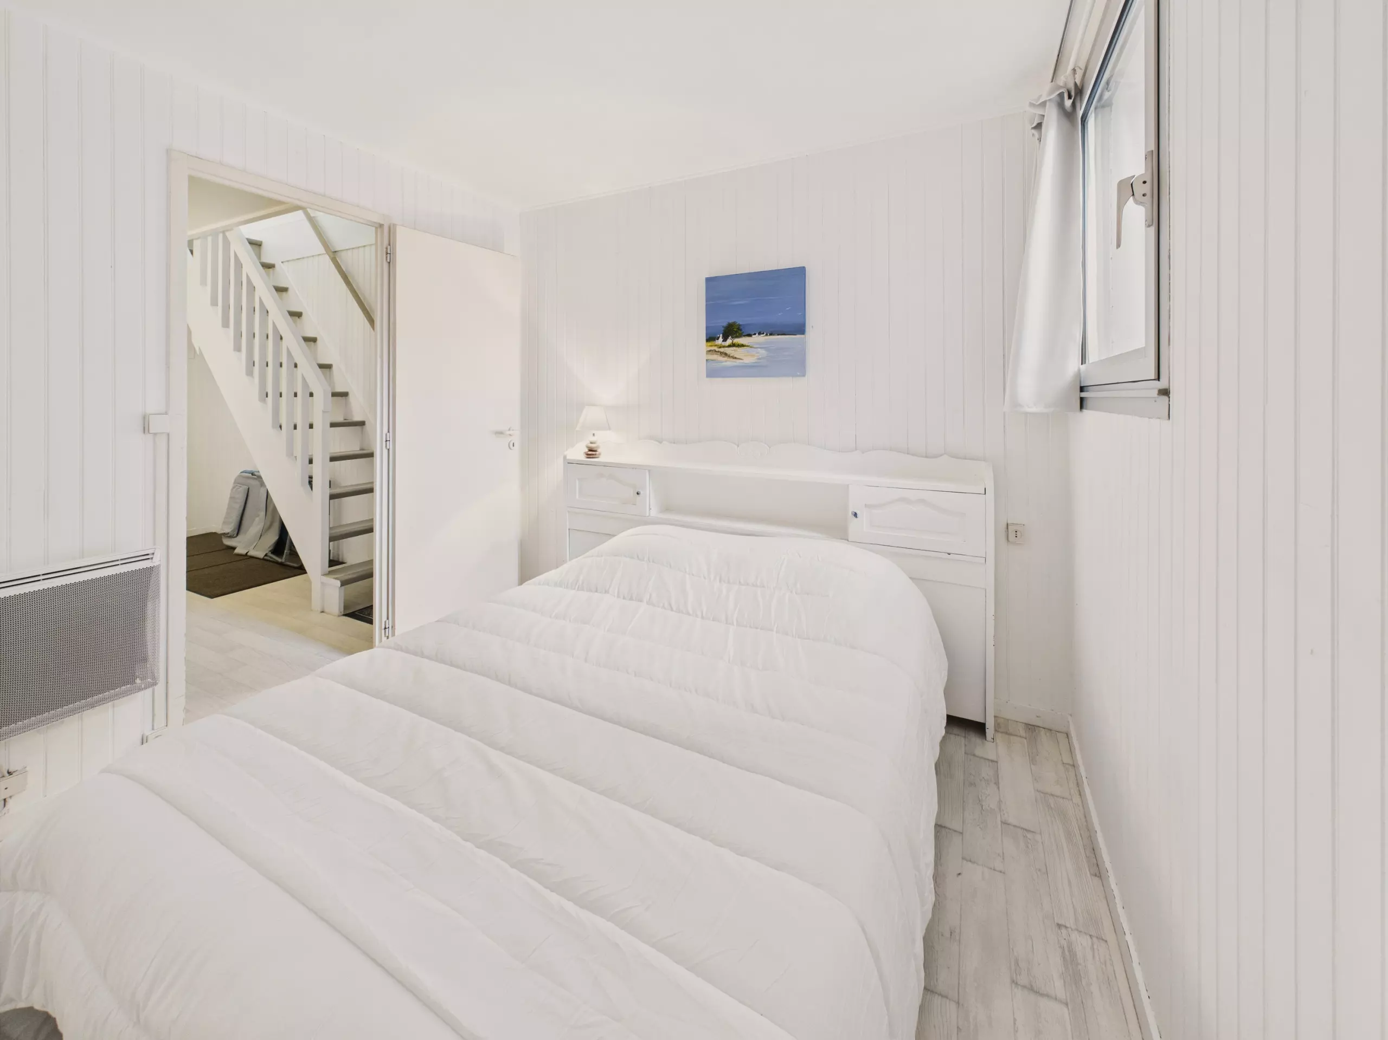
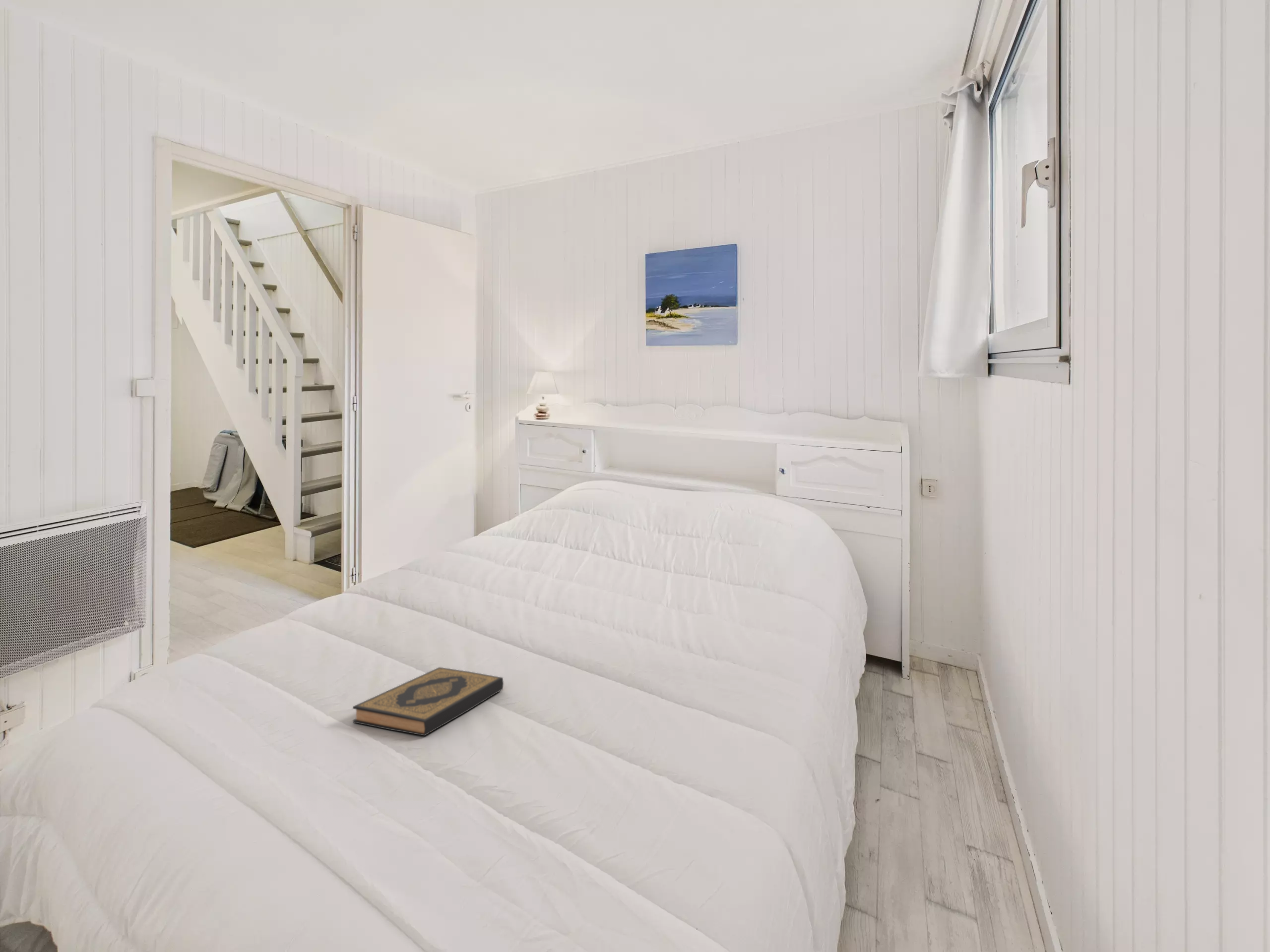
+ hardback book (433, 698)
